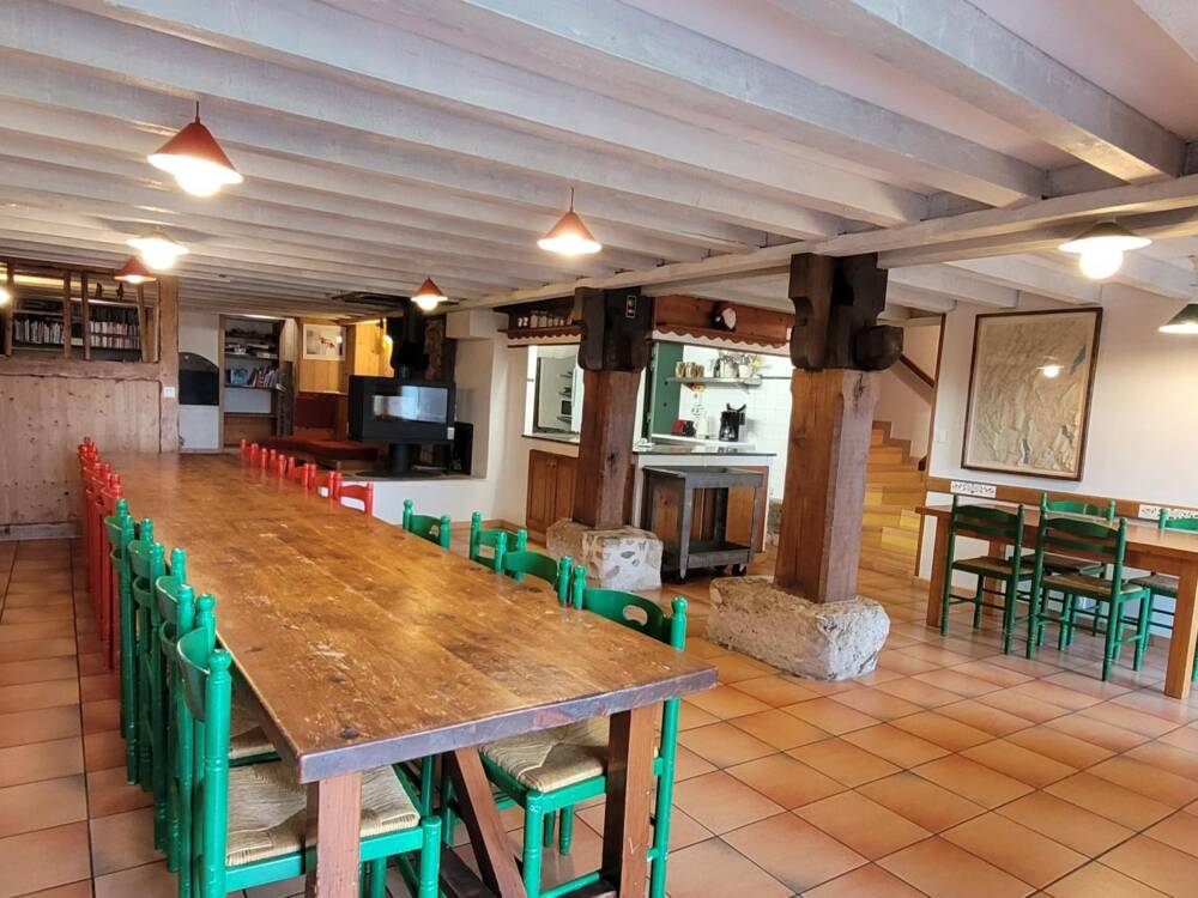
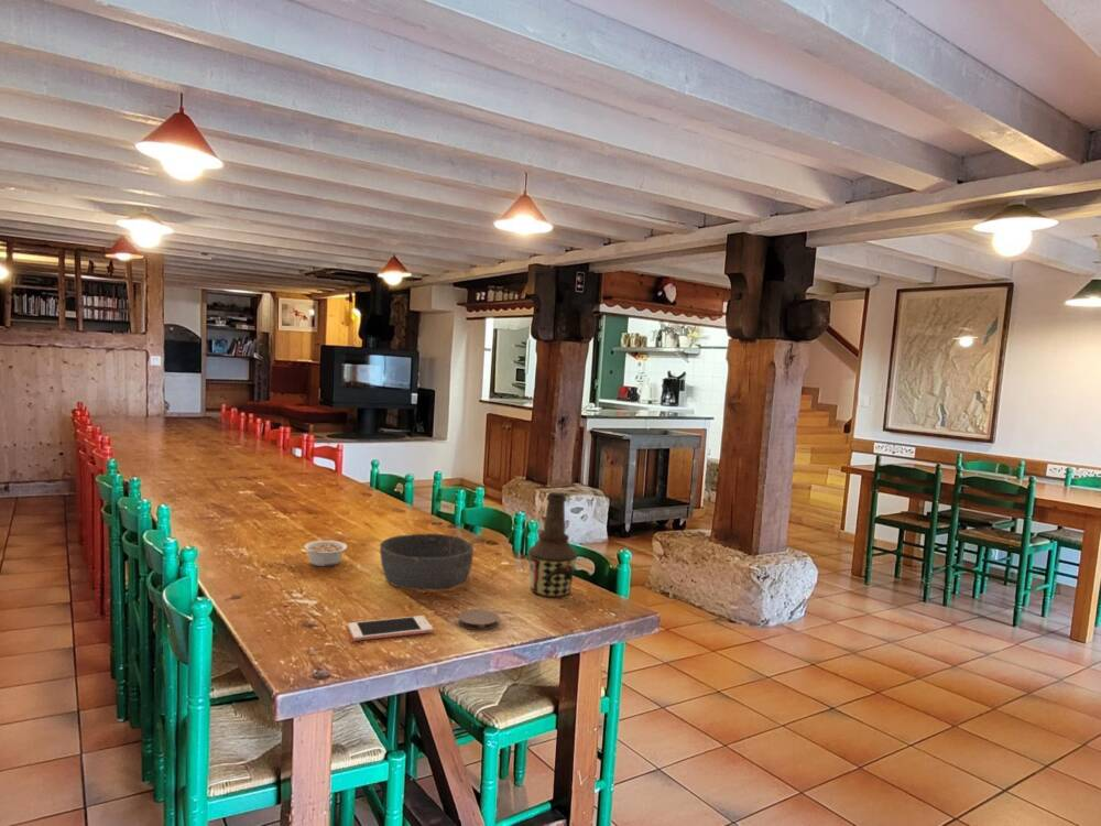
+ coaster (478, 619)
+ bowl (426, 561)
+ cell phone (390, 628)
+ bottle (554, 542)
+ legume (325, 553)
